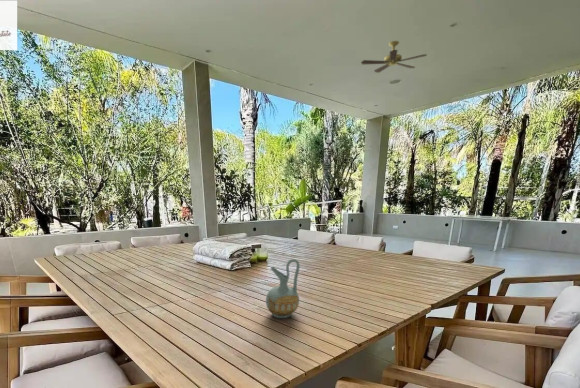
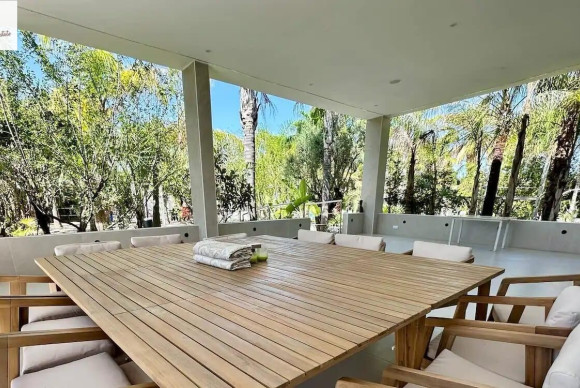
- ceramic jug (282, 287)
- ceiling fan (392, 53)
